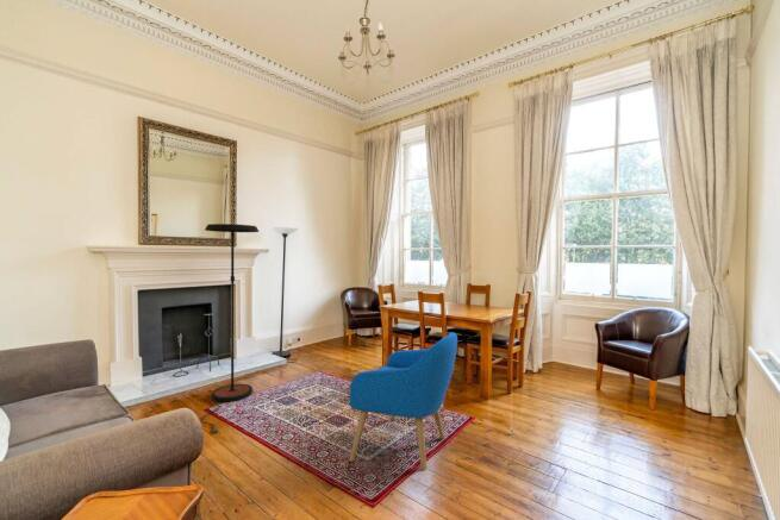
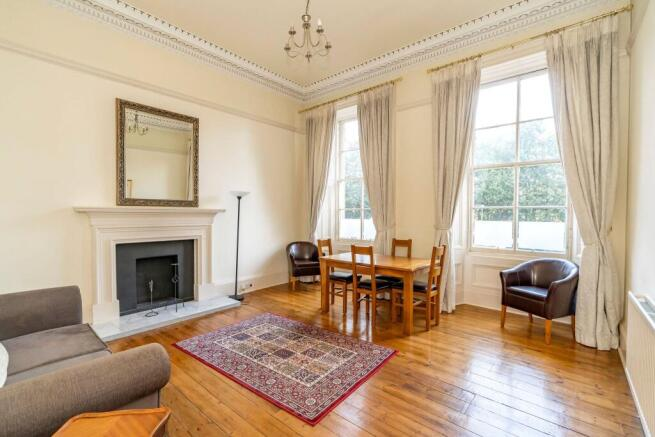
- floor lamp (232, 313)
- armchair (408, 388)
